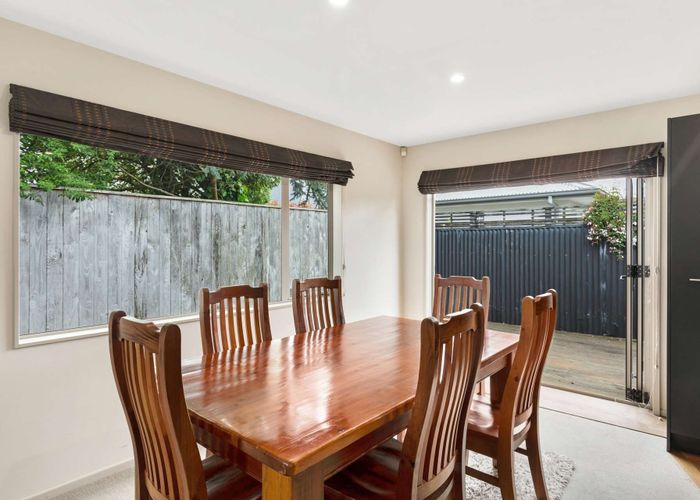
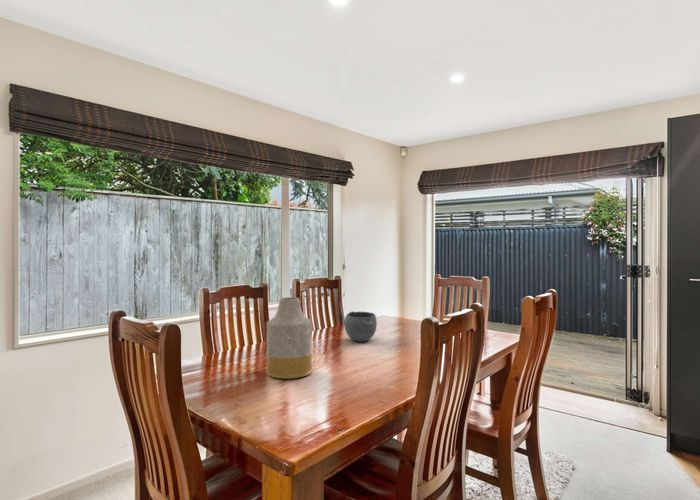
+ bowl (360, 326)
+ vase (289, 335)
